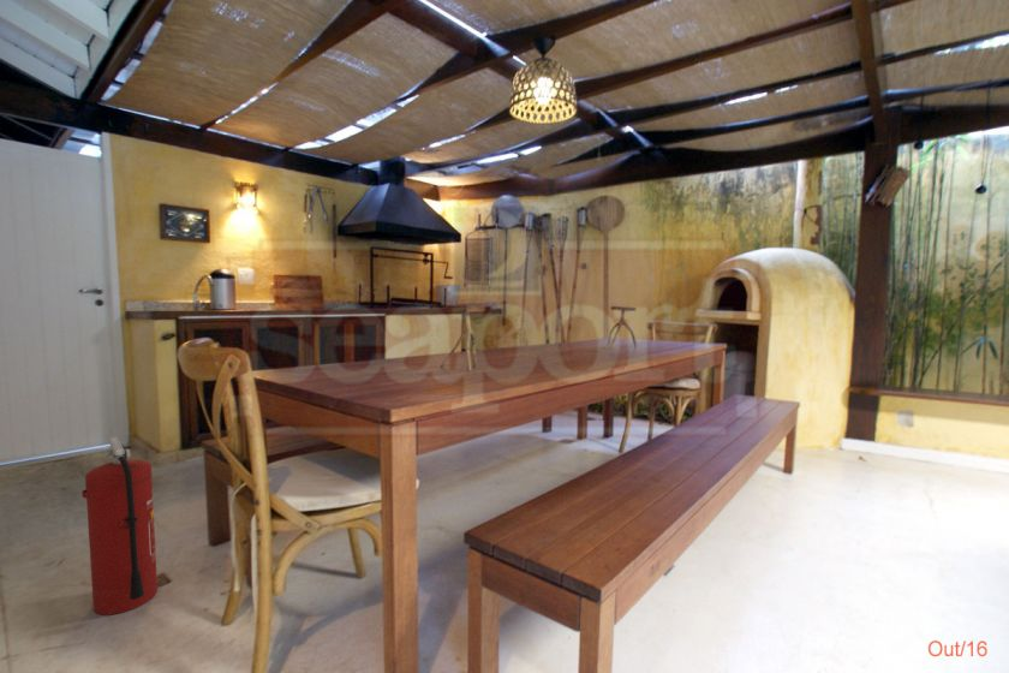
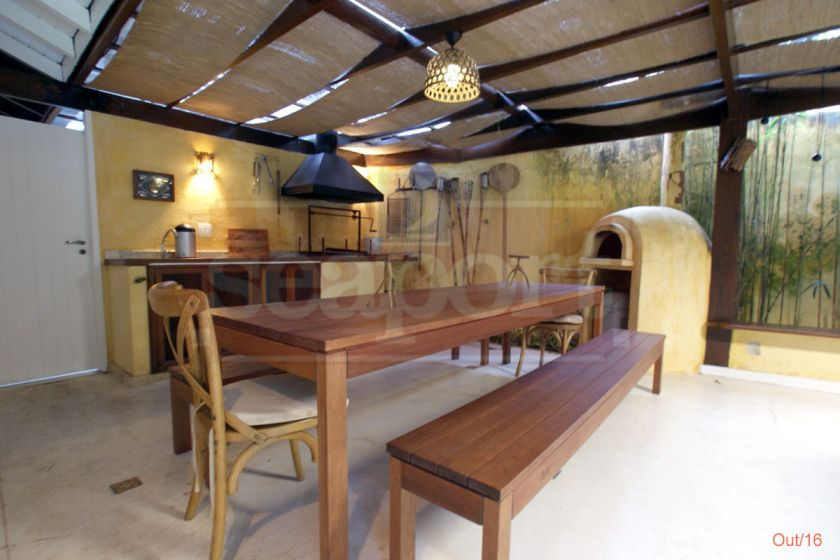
- fire extinguisher (121, 524)
